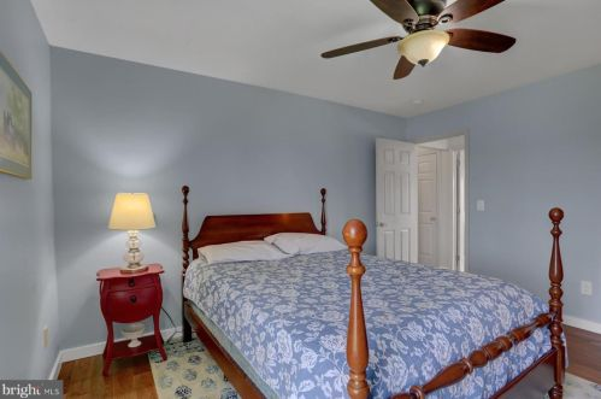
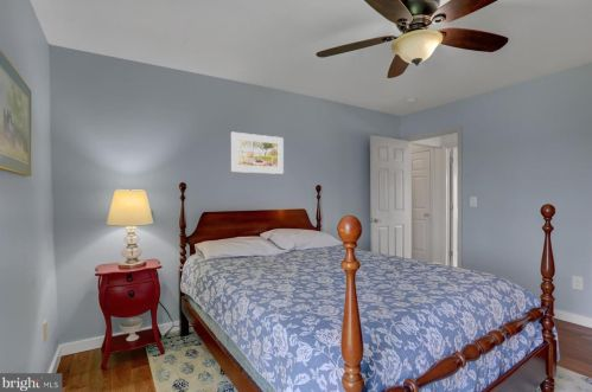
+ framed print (257, 153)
